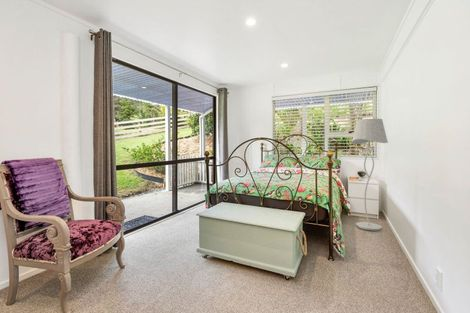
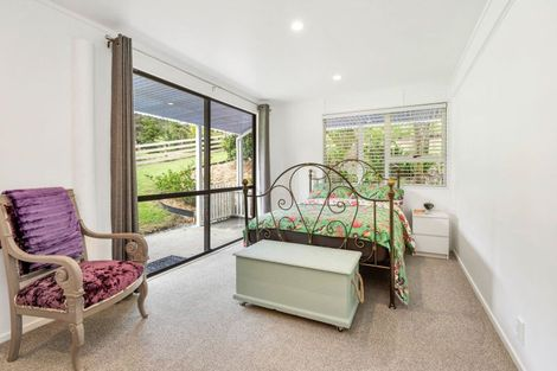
- floor lamp (369, 175)
